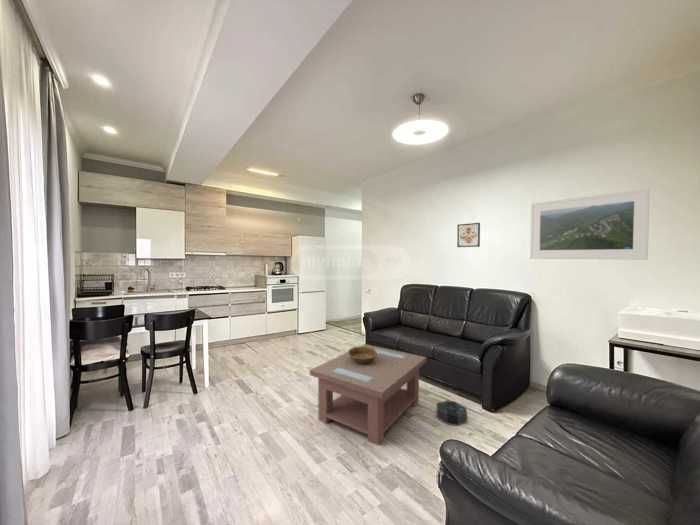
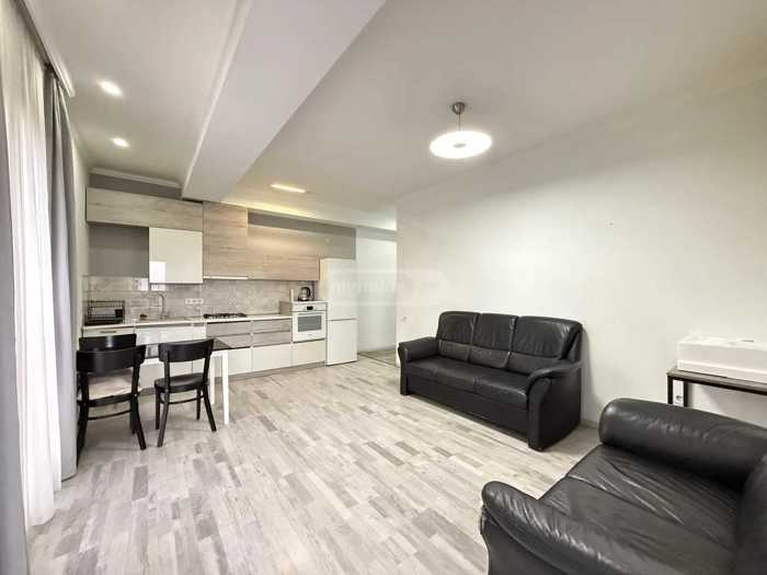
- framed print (468, 235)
- coffee table (371, 386)
- speaker (451, 412)
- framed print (582, 228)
- decorative bowl (362, 355)
